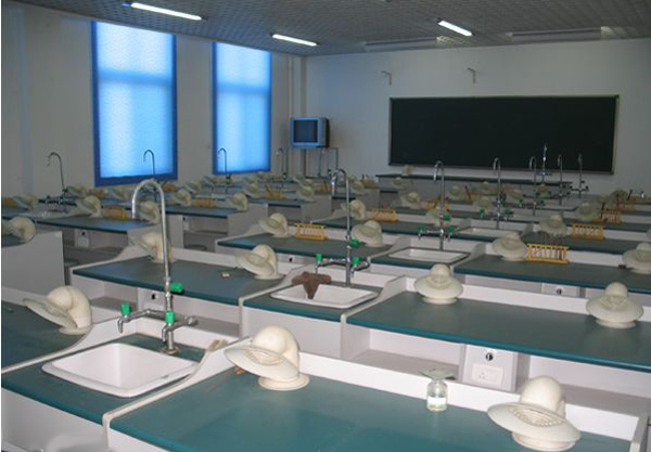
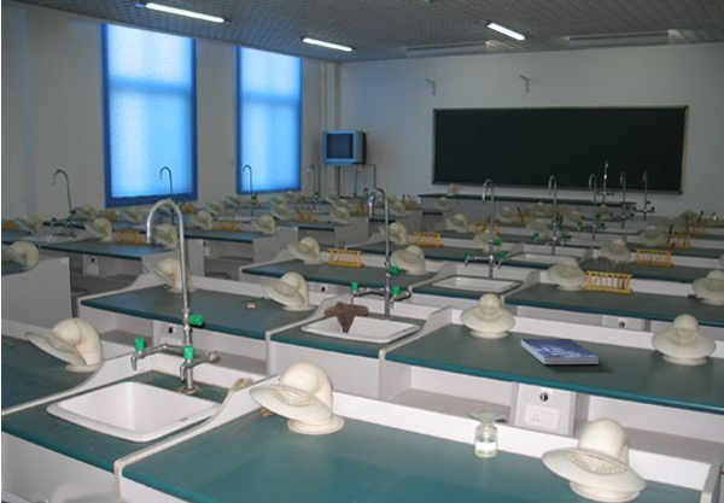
+ book (557, 351)
